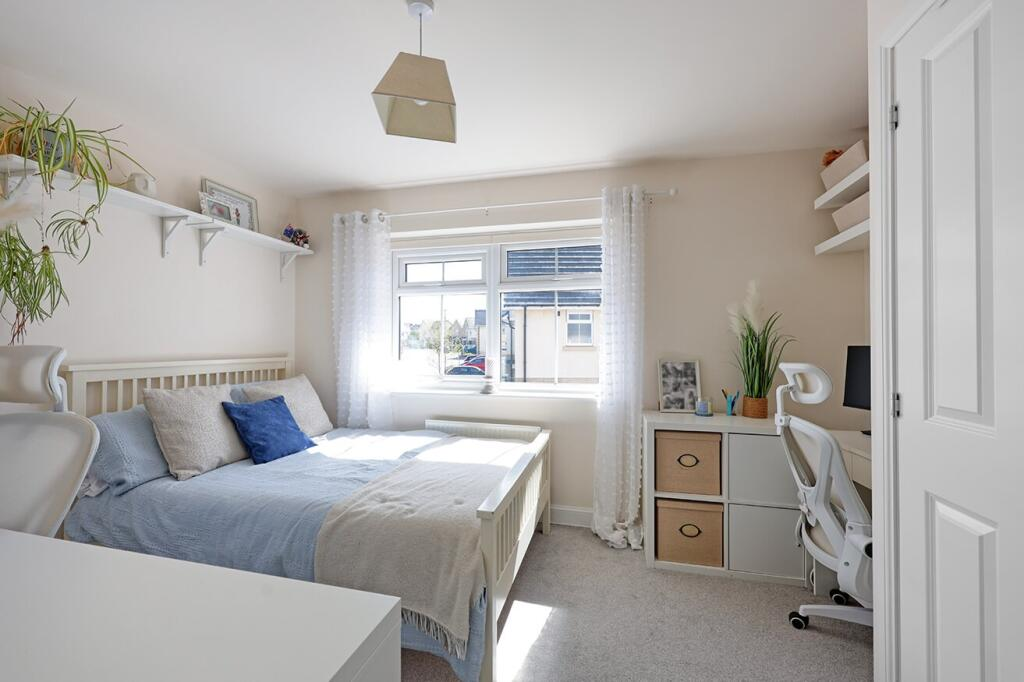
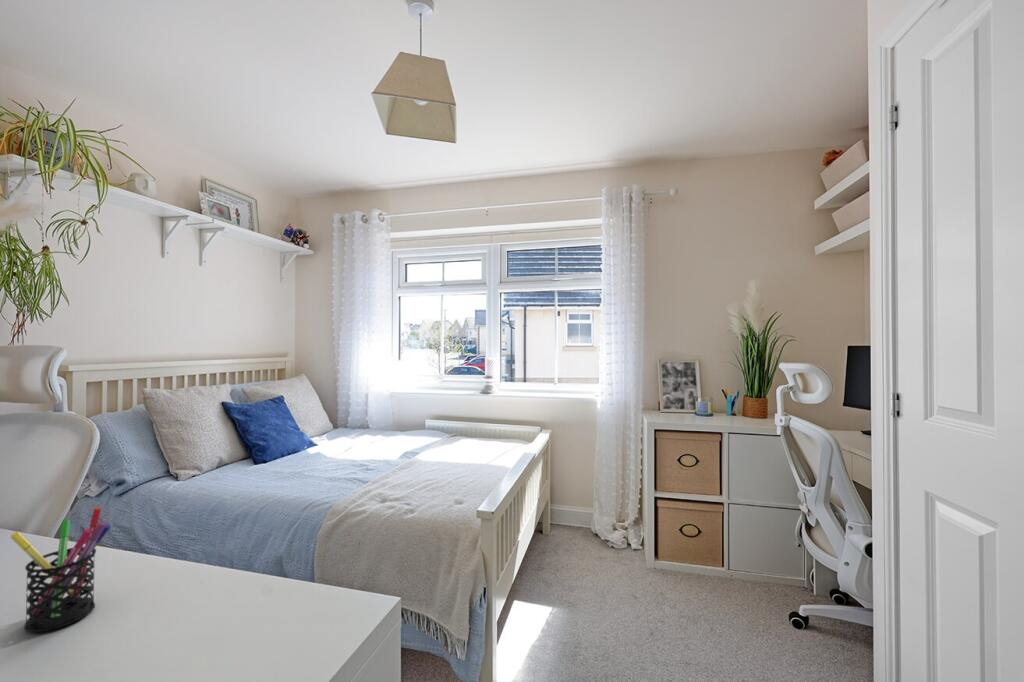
+ pen holder (66, 562)
